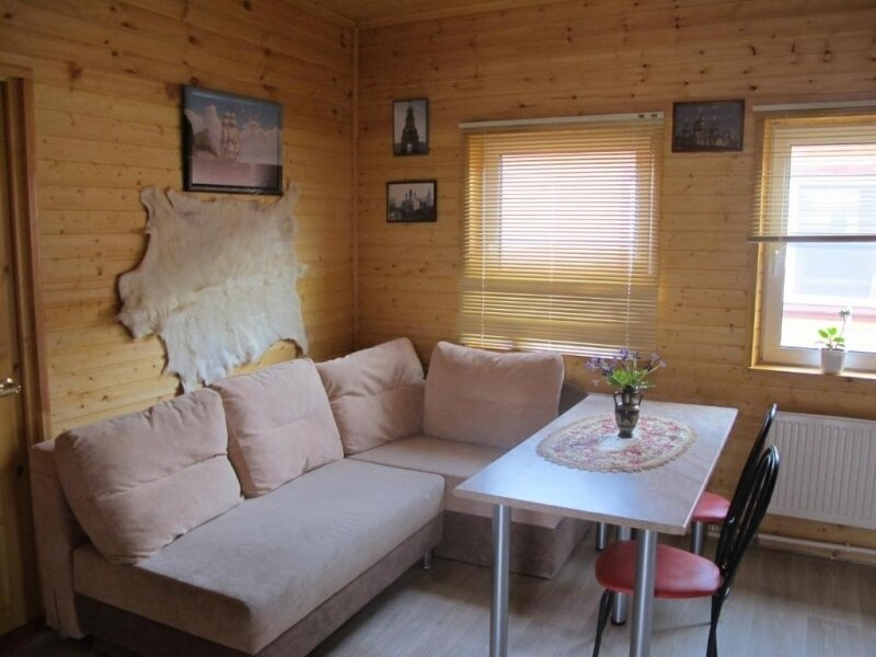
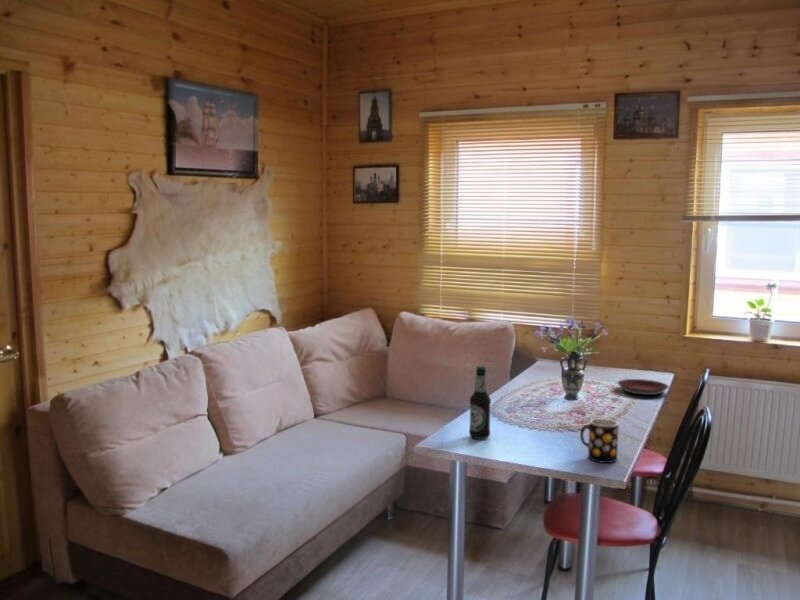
+ plate (642, 387)
+ bottle (480, 401)
+ mug (598, 439)
